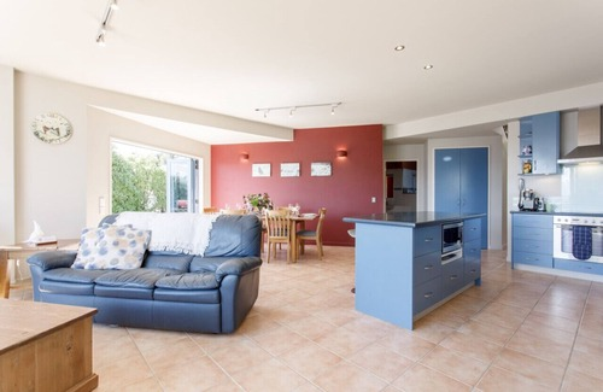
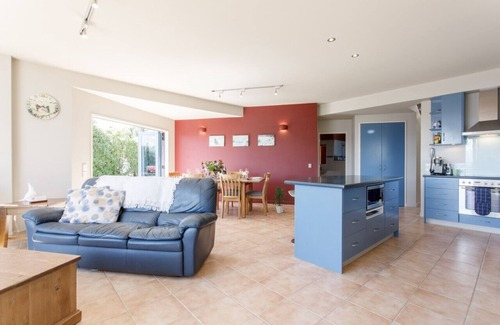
+ indoor plant (279, 199)
